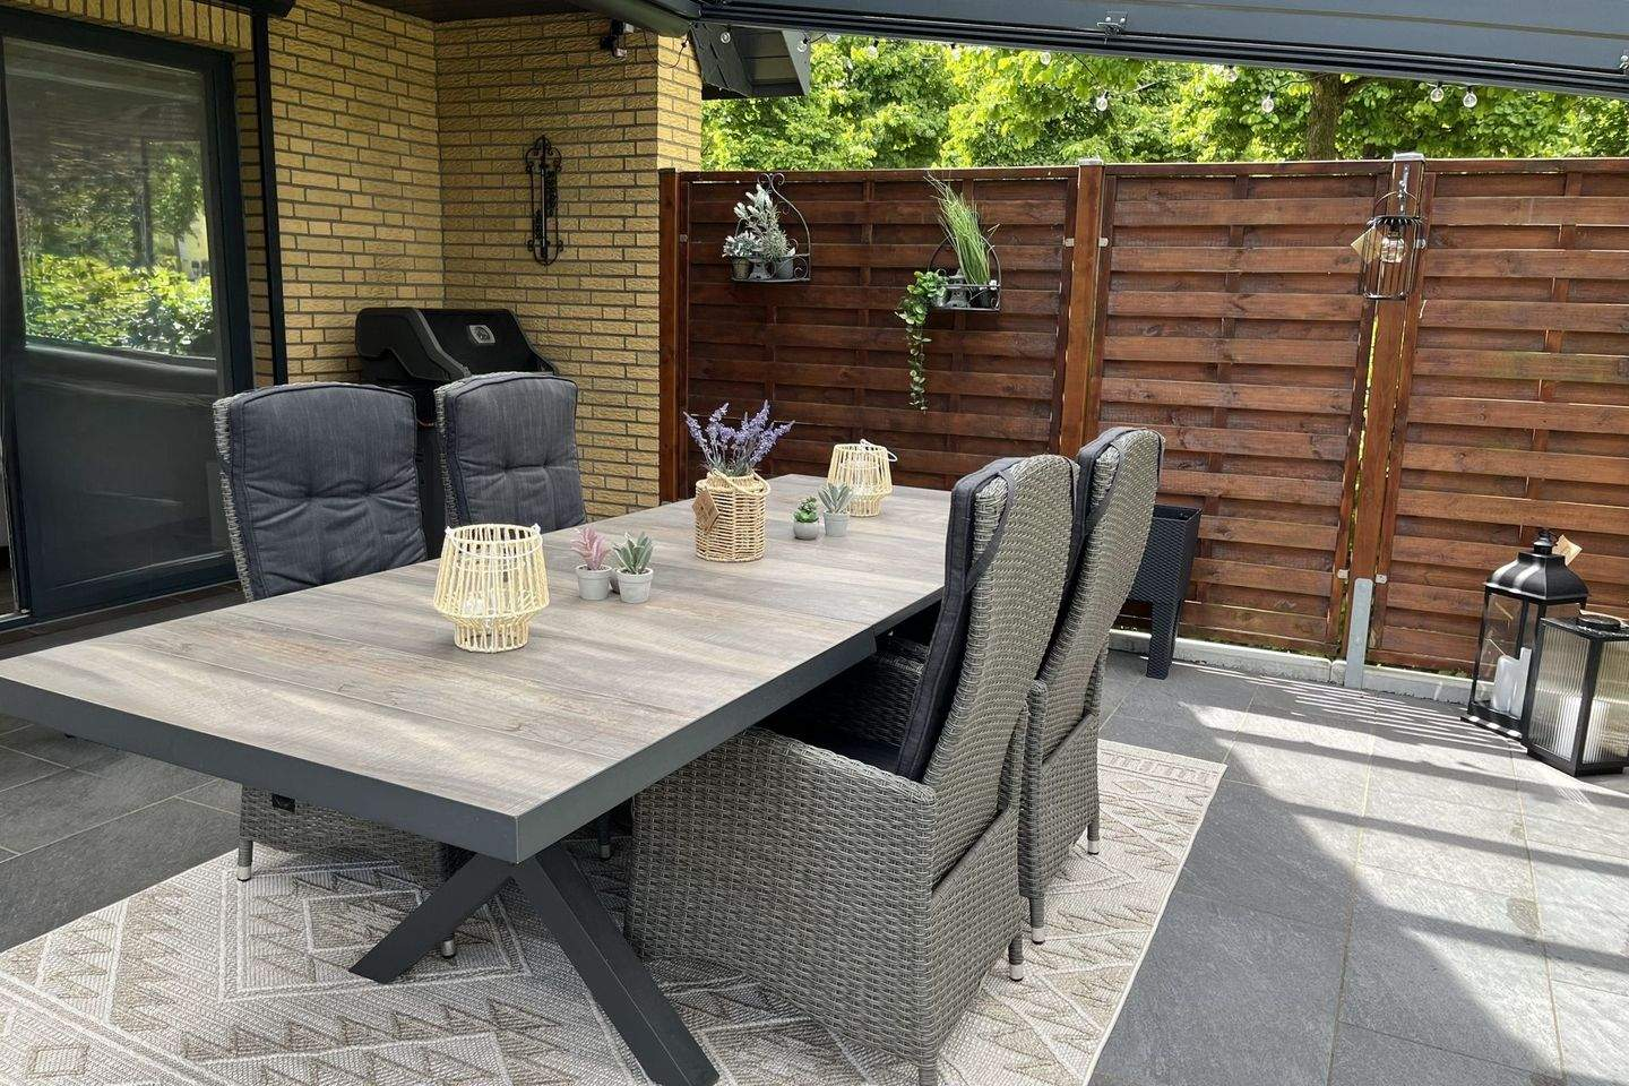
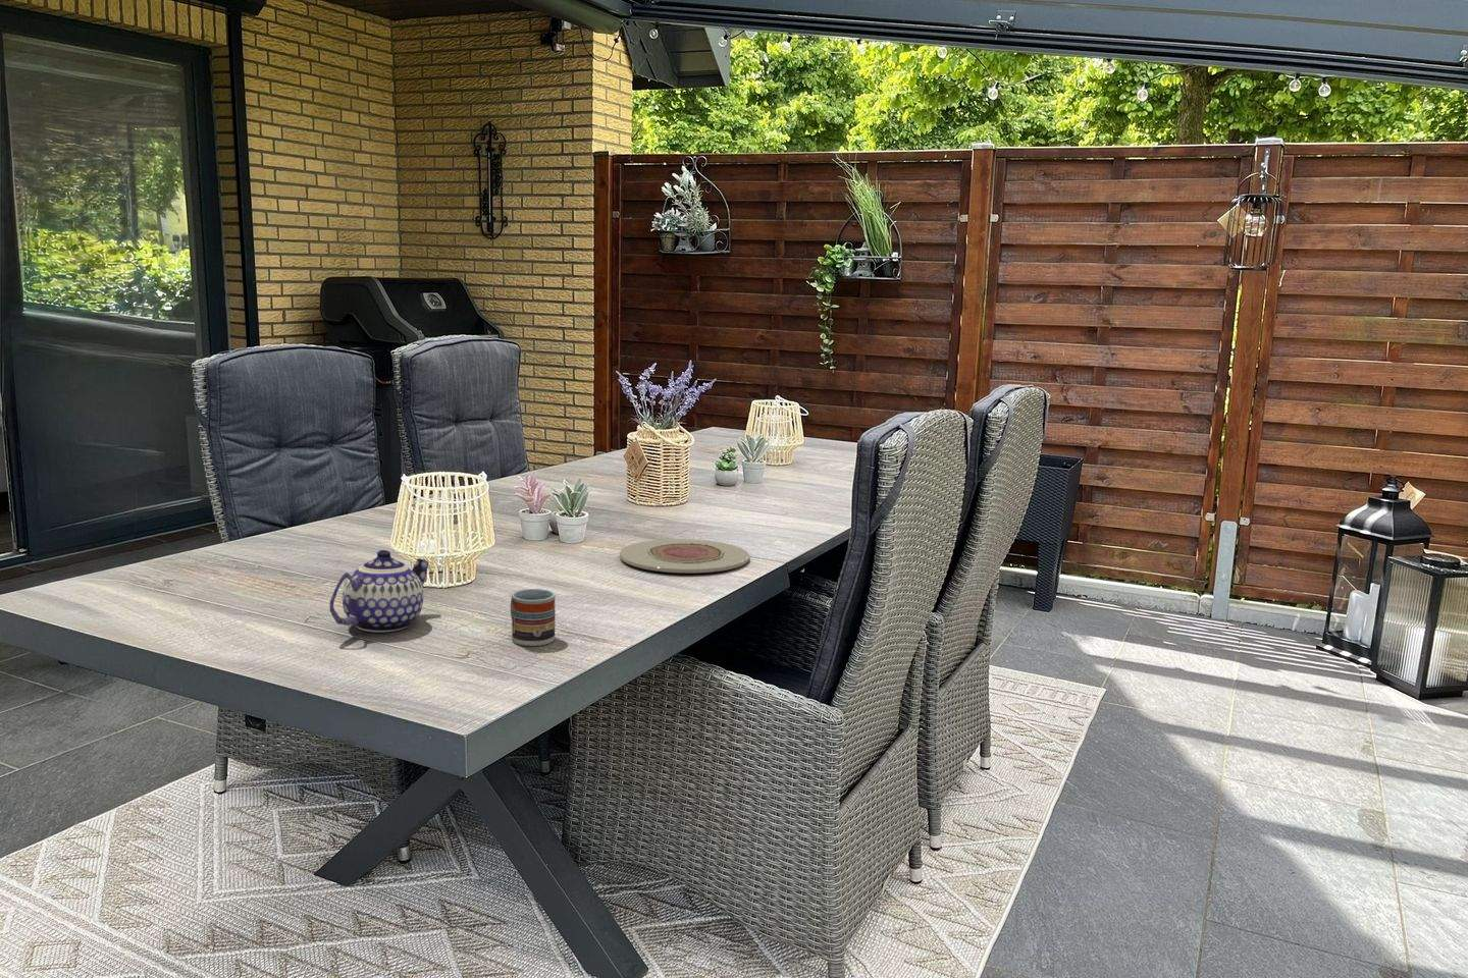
+ cup (528, 615)
+ teapot (381, 588)
+ plate (684, 554)
